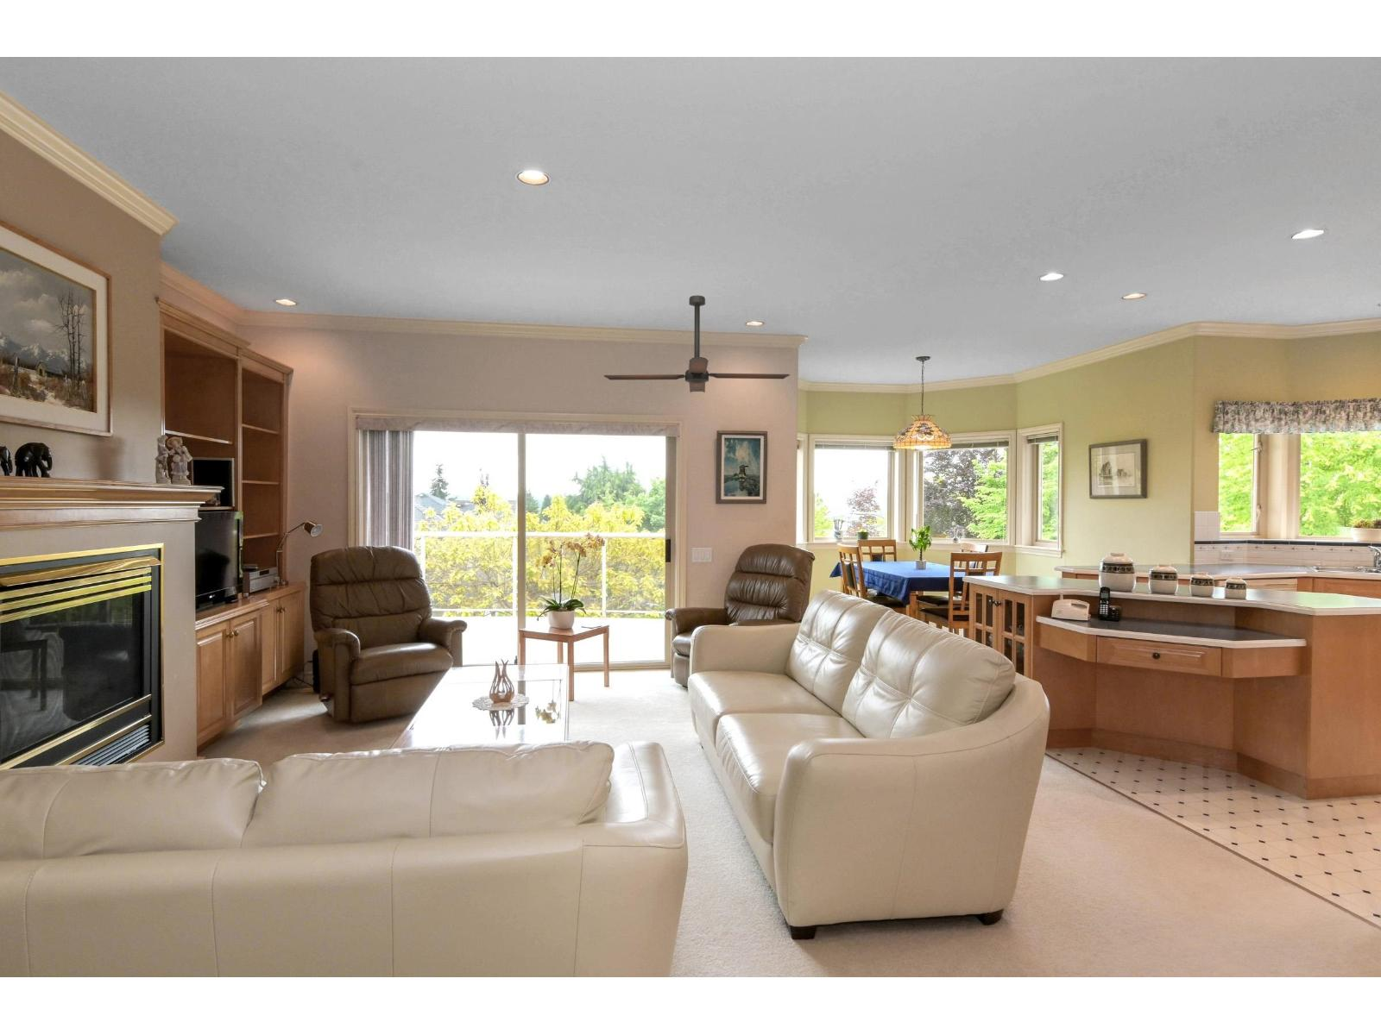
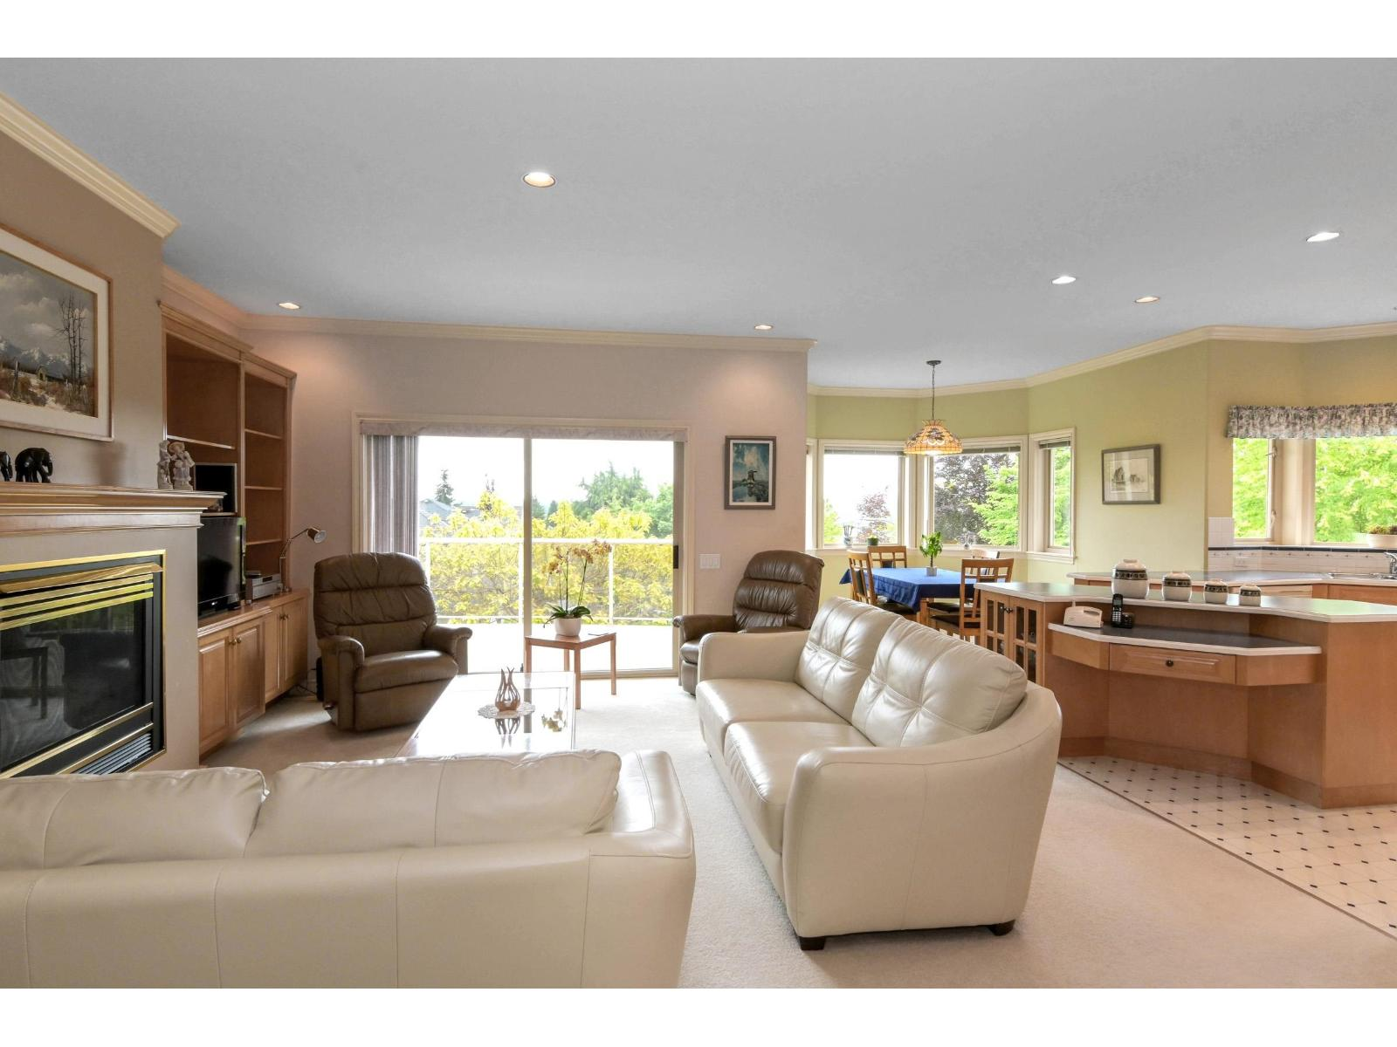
- ceiling fan (697, 340)
